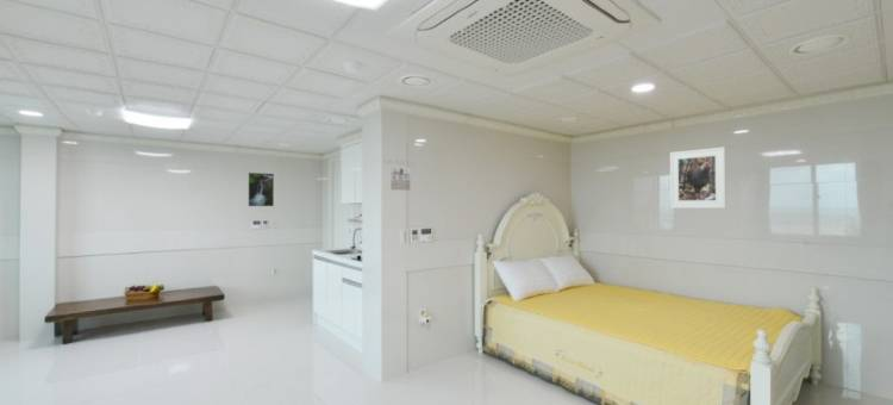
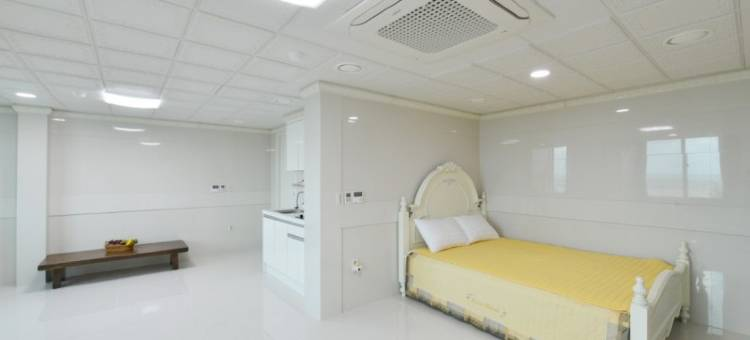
- calendar (399, 175)
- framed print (697, 179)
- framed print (261, 189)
